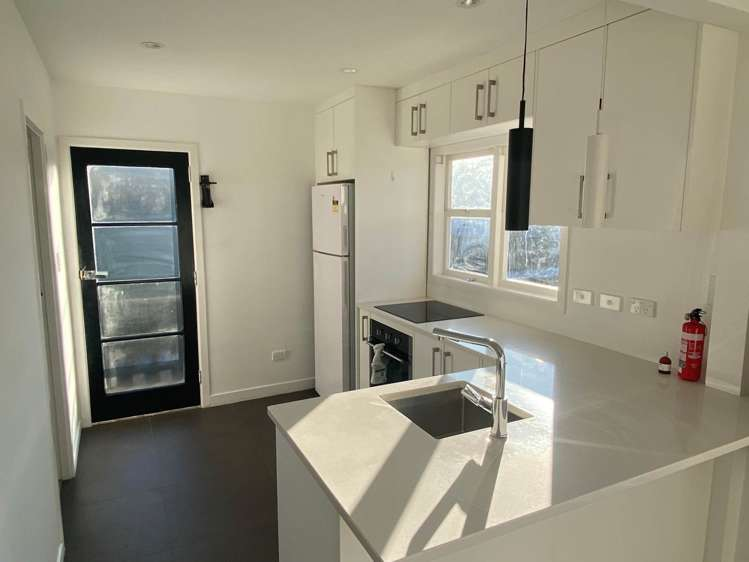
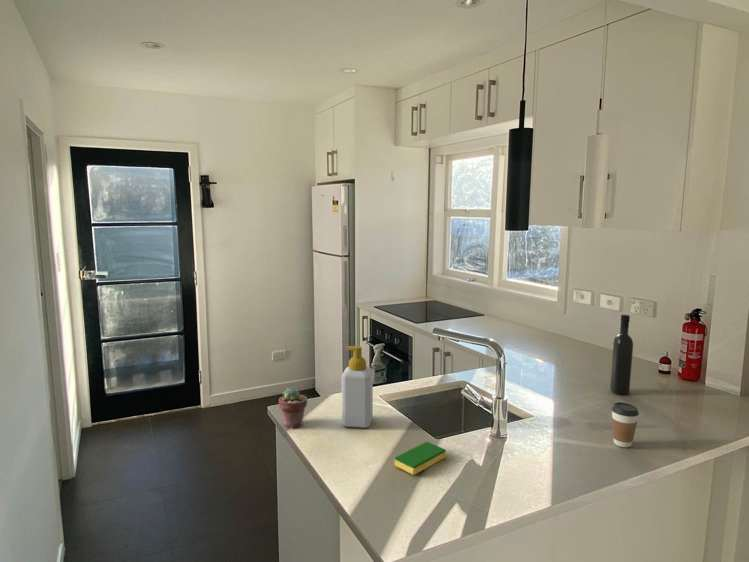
+ coffee cup (624, 425)
+ soap bottle (357, 385)
+ potted succulent (293, 405)
+ dish sponge (420, 457)
+ wine bottle (622, 354)
